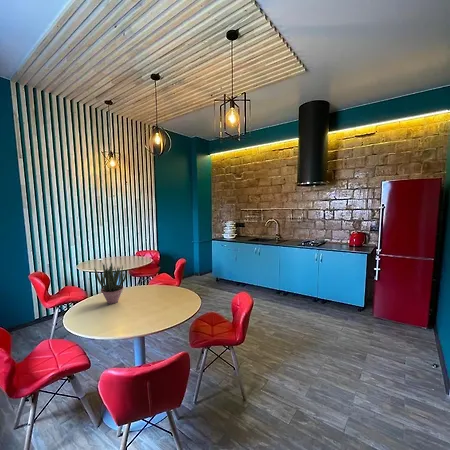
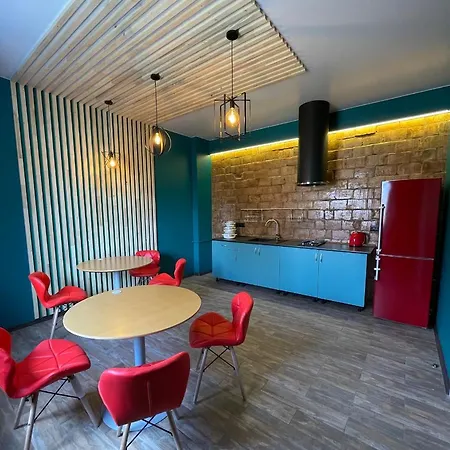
- potted plant (111, 282)
